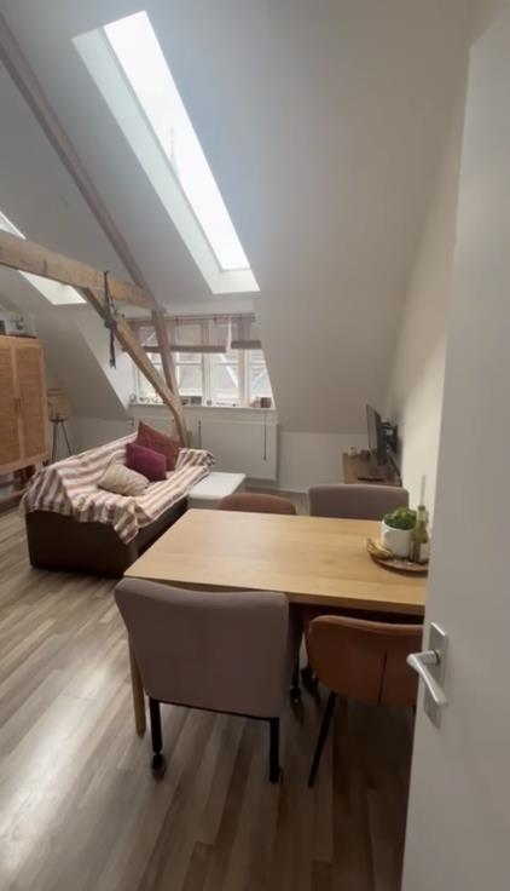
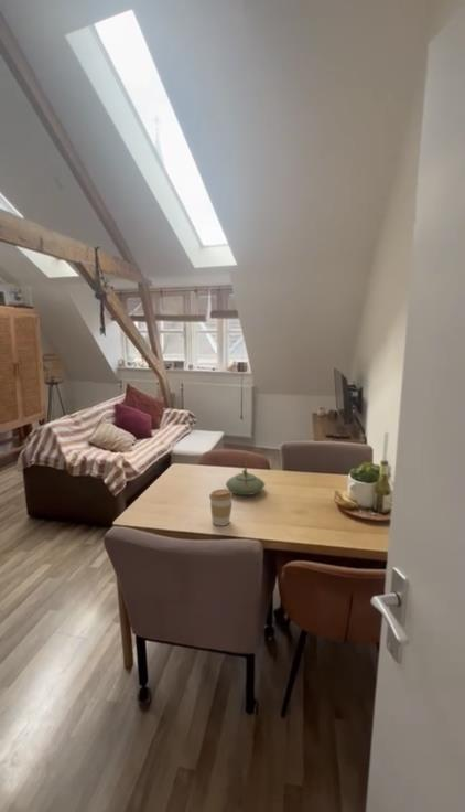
+ teapot (245, 474)
+ coffee cup (220, 506)
